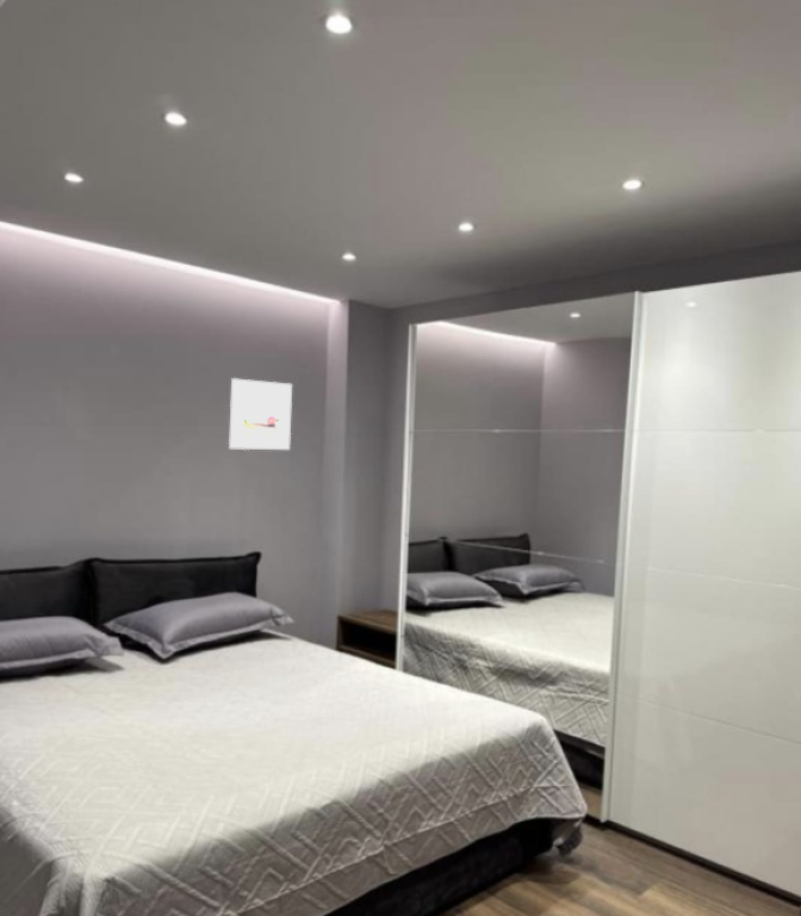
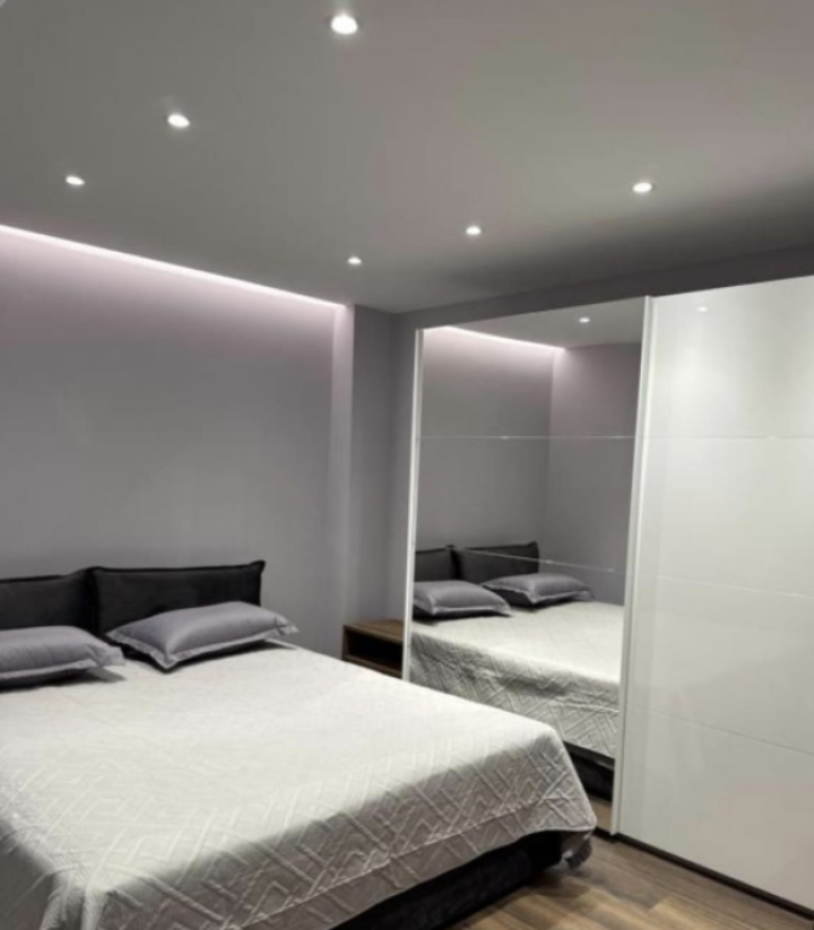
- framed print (261, 415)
